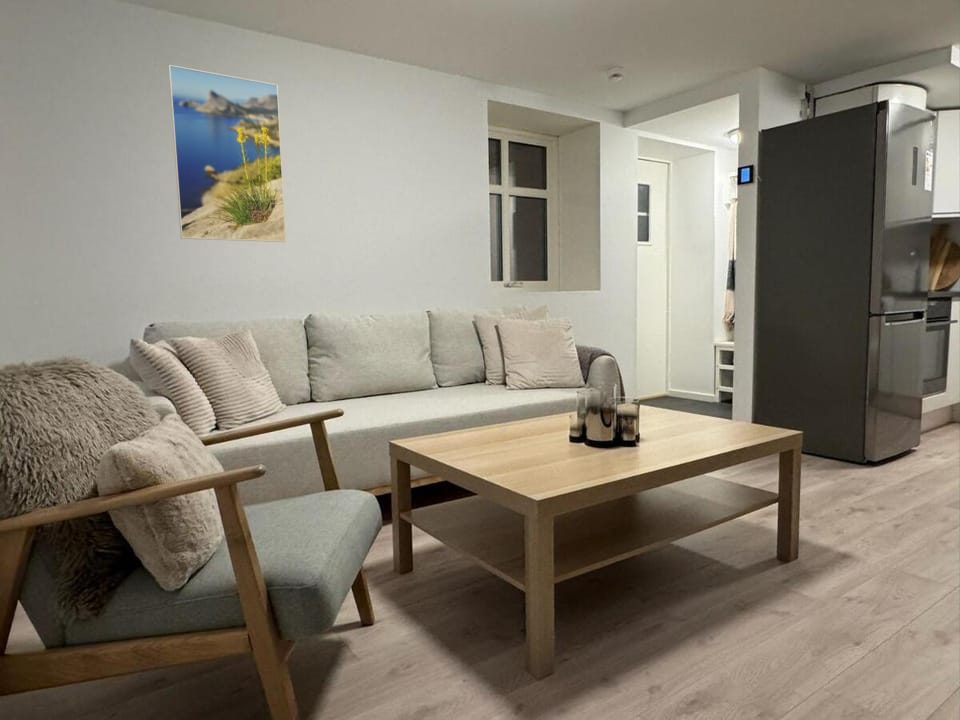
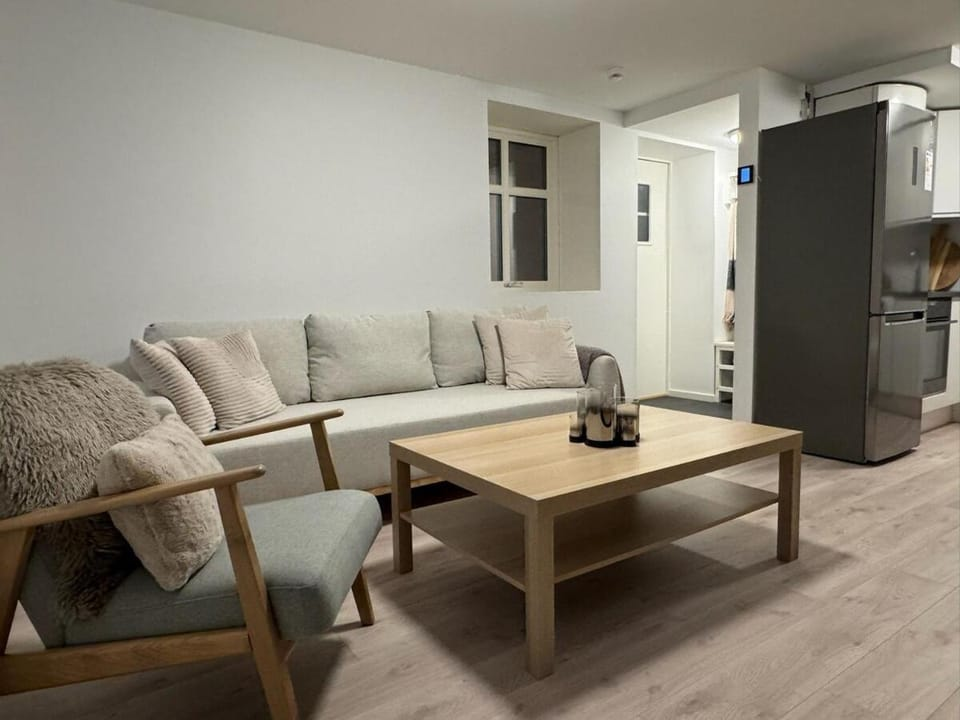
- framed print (230, 159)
